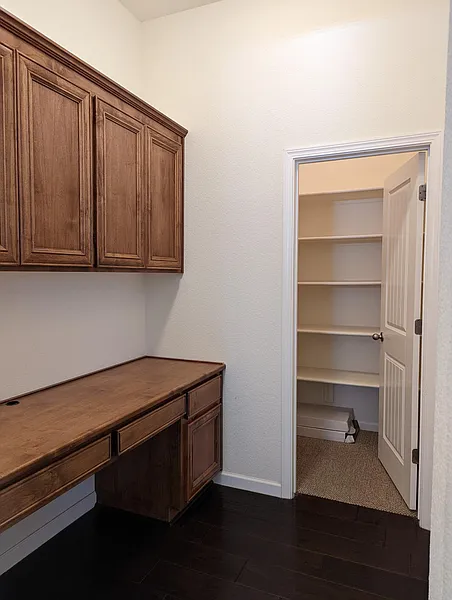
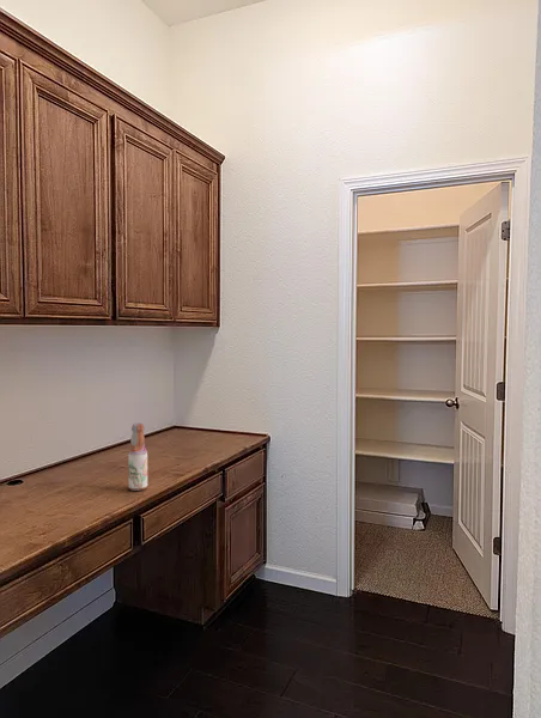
+ bottle (138, 456)
